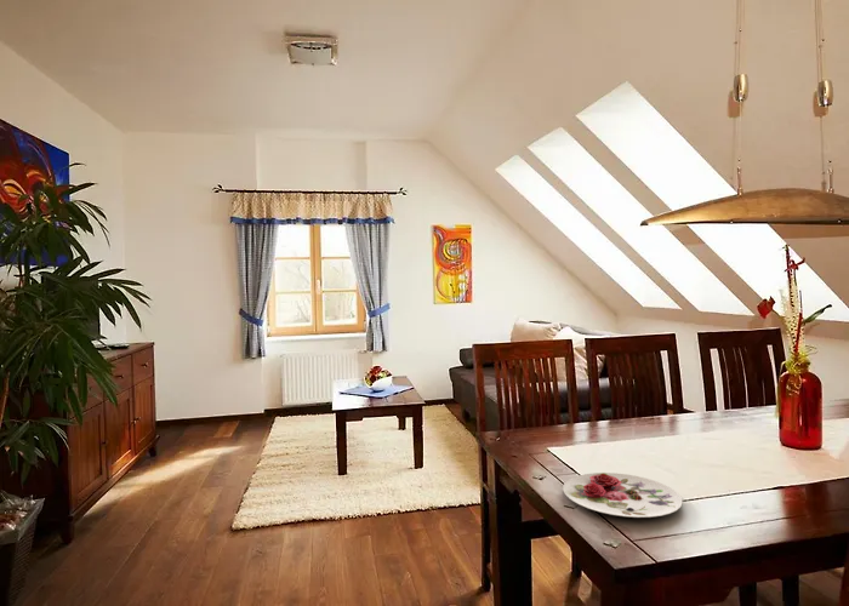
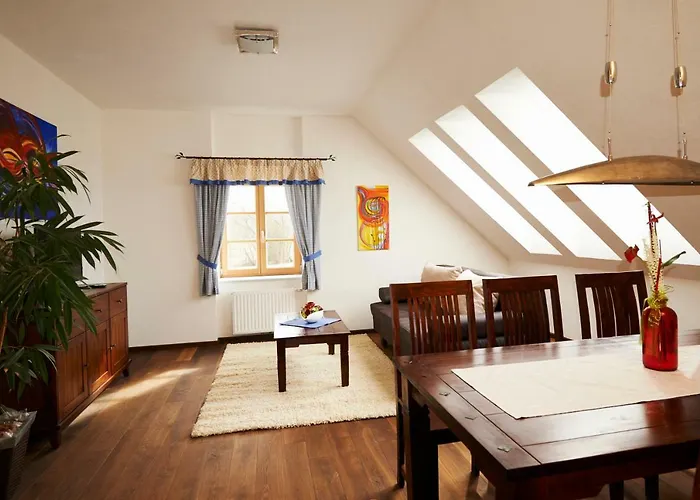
- plate (620, 491)
